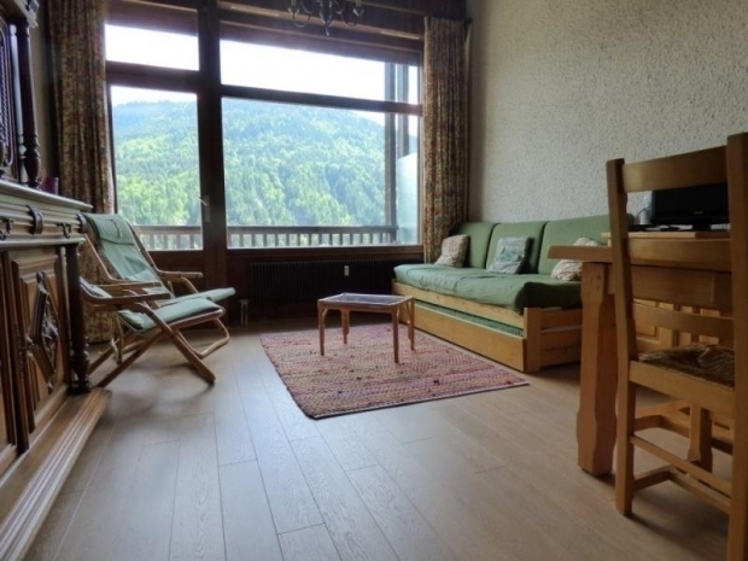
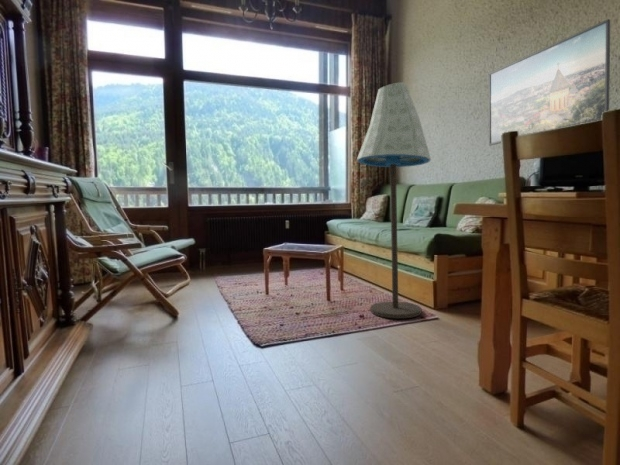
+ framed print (539, 92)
+ floor lamp (393, 199)
